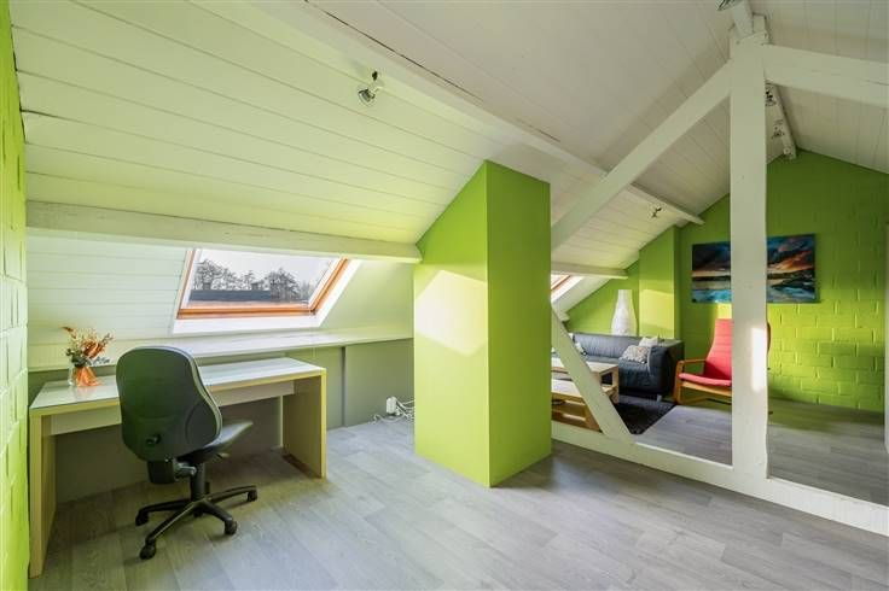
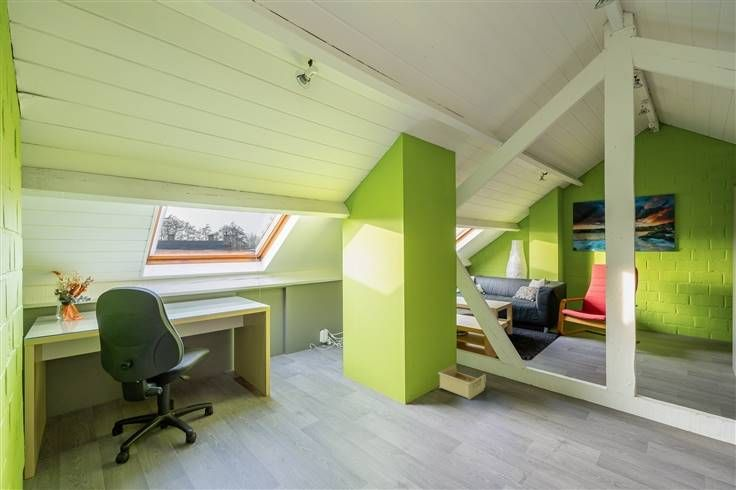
+ storage bin (462, 380)
